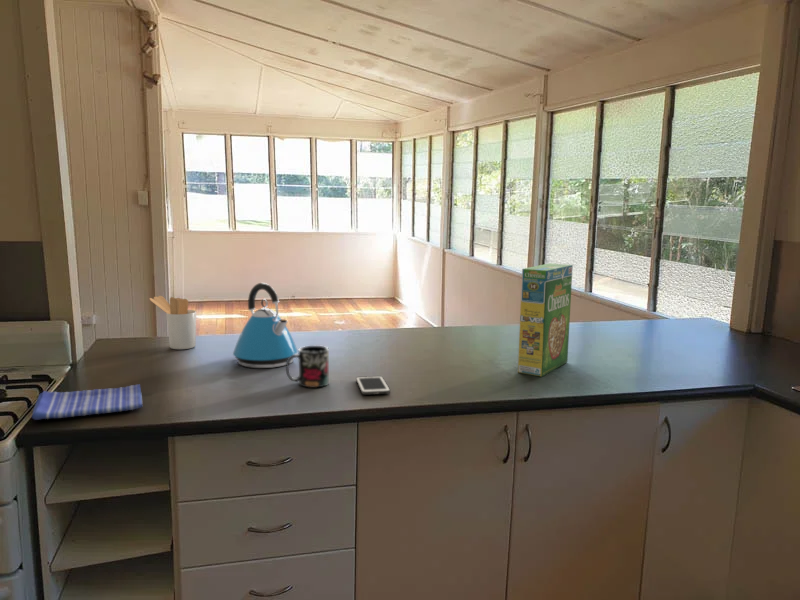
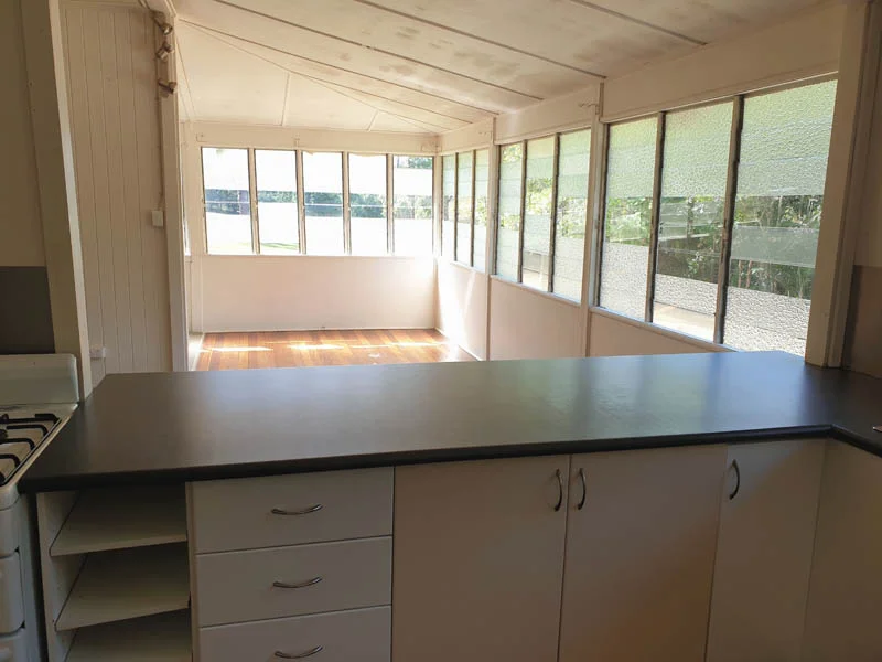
- cell phone (372, 385)
- cereal box (545, 317)
- utensil holder (174, 320)
- mug (307, 366)
- kettle (263, 322)
- dish towel (90, 400)
